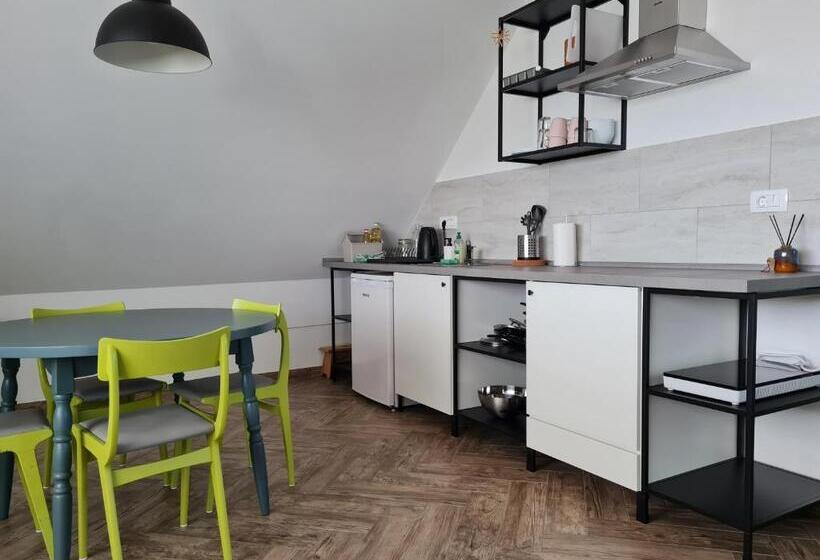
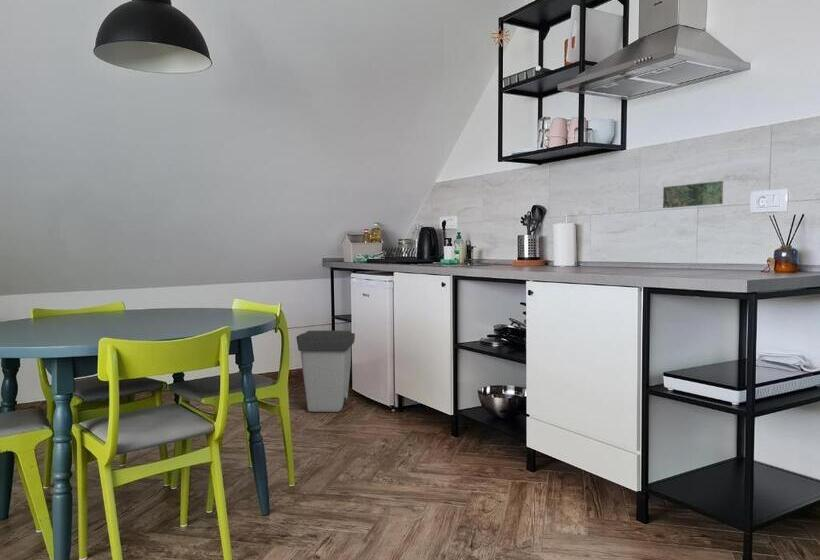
+ decorative tile (691, 195)
+ trash can (326, 369)
